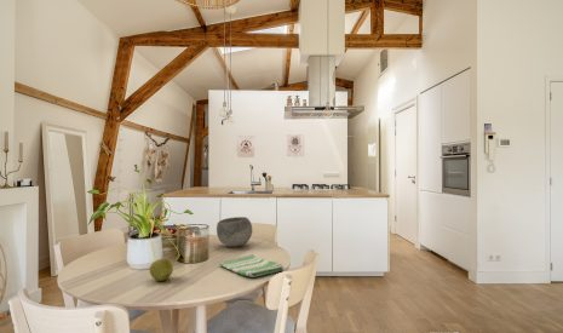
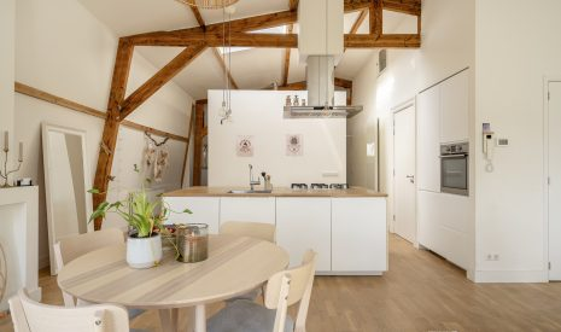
- dish towel (251, 264)
- apple (161, 269)
- bowl (234, 231)
